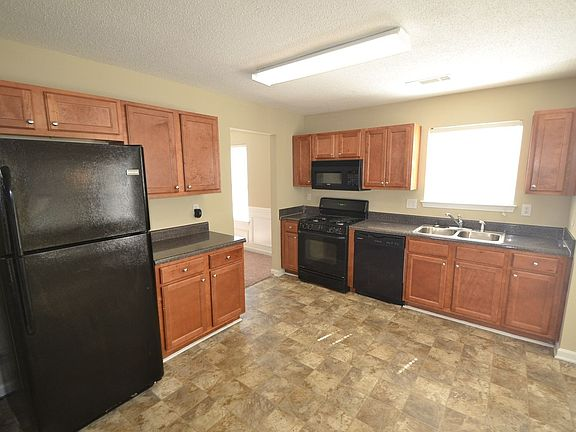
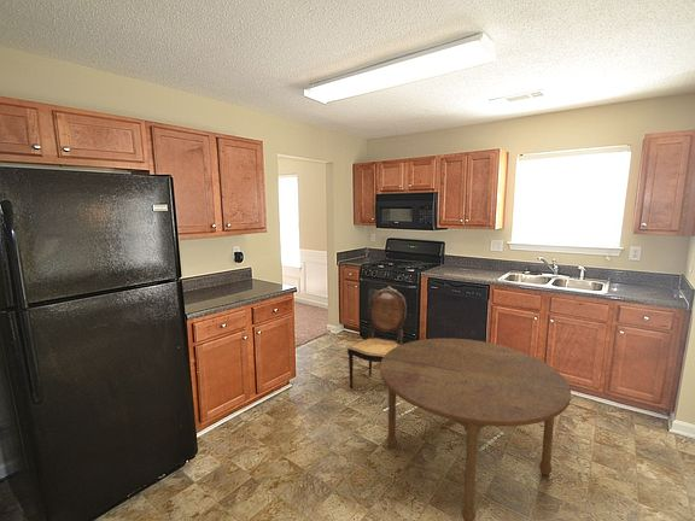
+ dining chair (378, 339)
+ dining table (465, 415)
